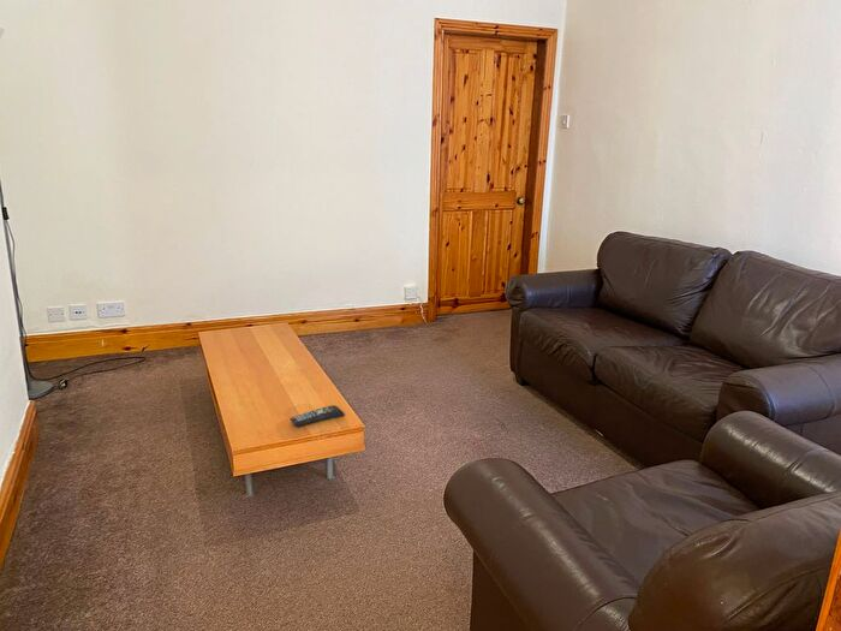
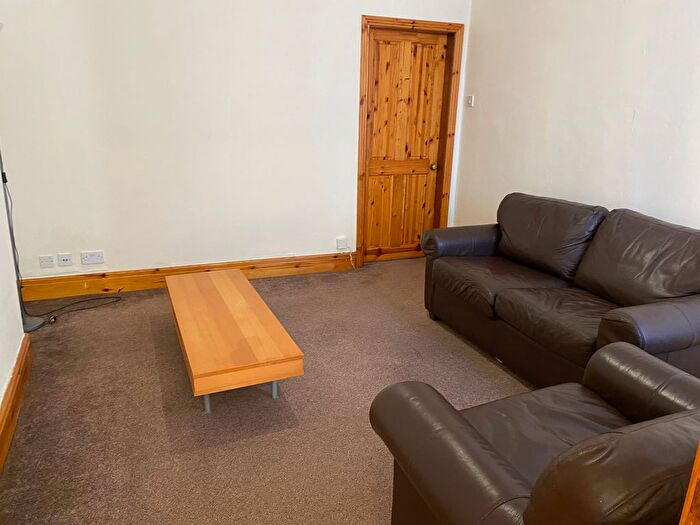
- remote control (317, 415)
